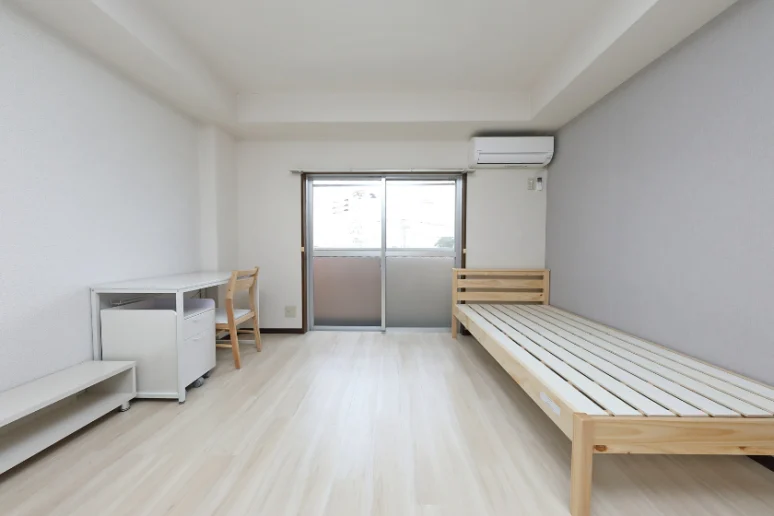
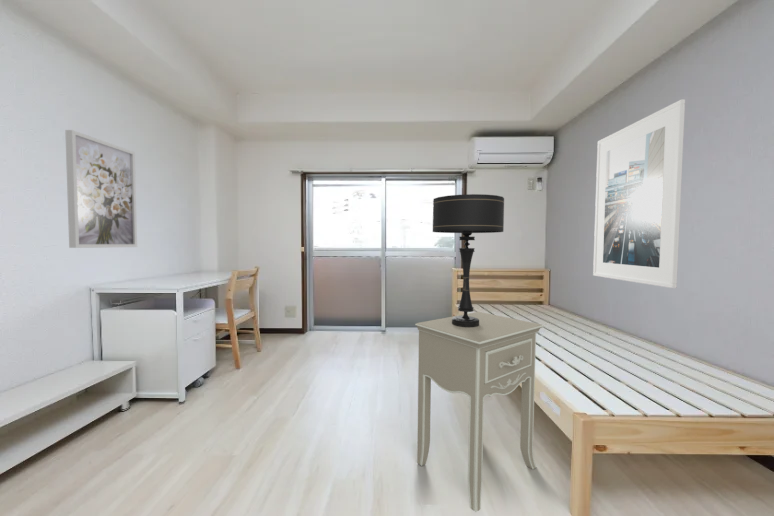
+ table lamp (466, 261)
+ wall art (105, 195)
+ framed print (630, 203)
+ nightstand (478, 396)
